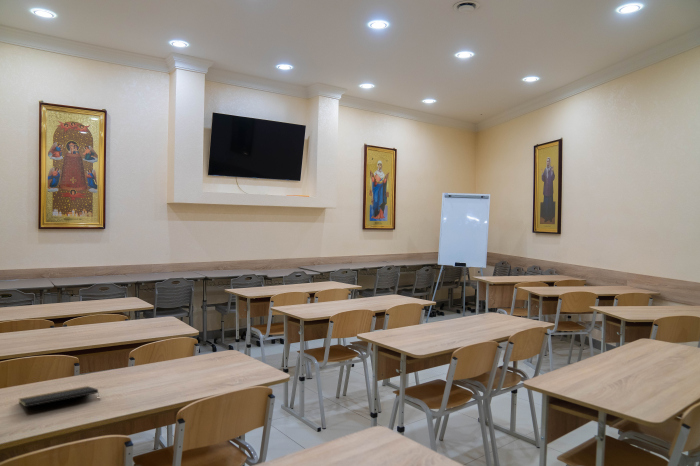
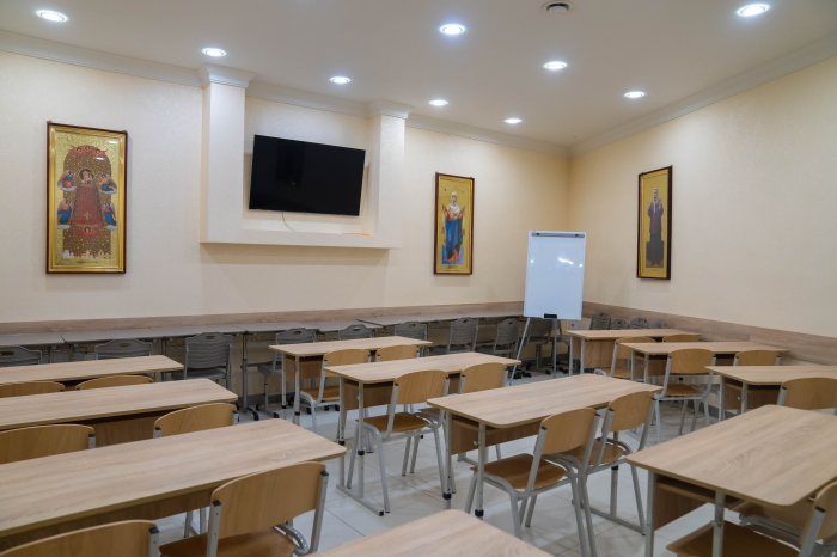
- notepad (58, 395)
